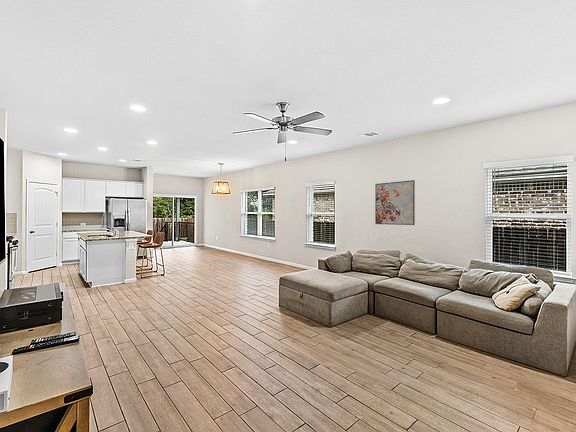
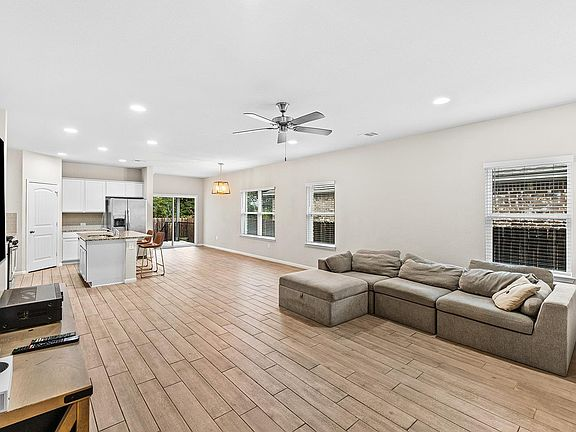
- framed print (393, 203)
